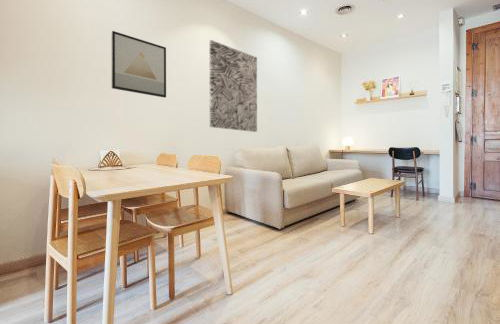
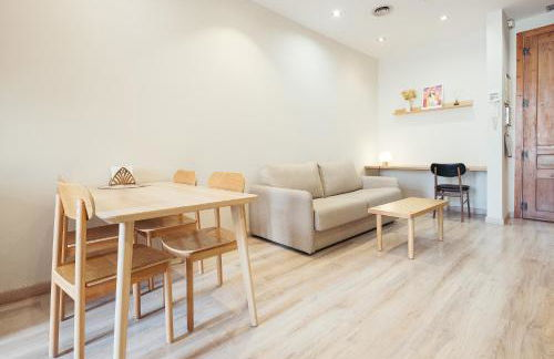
- wall art (140, 66)
- wall art (235, 89)
